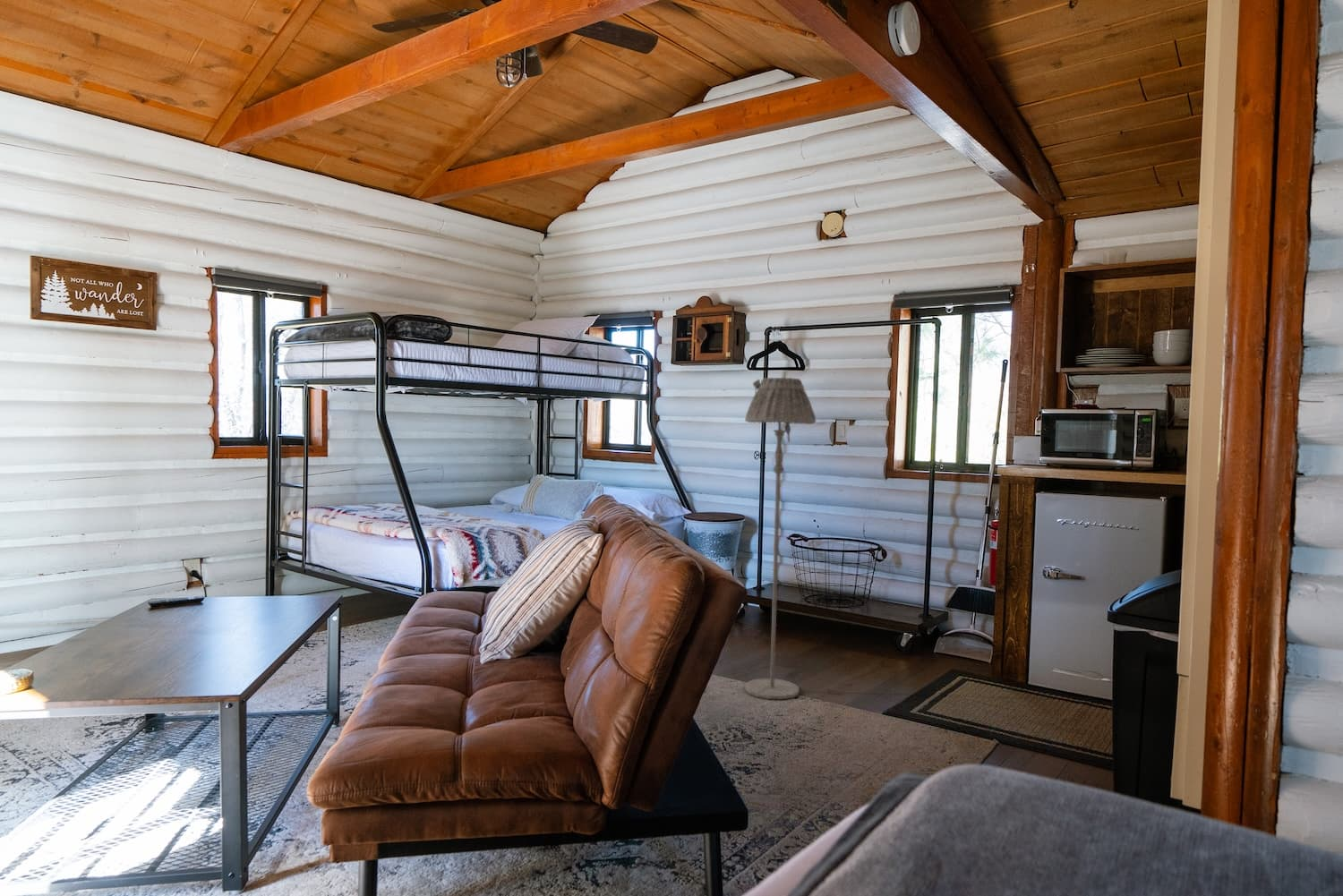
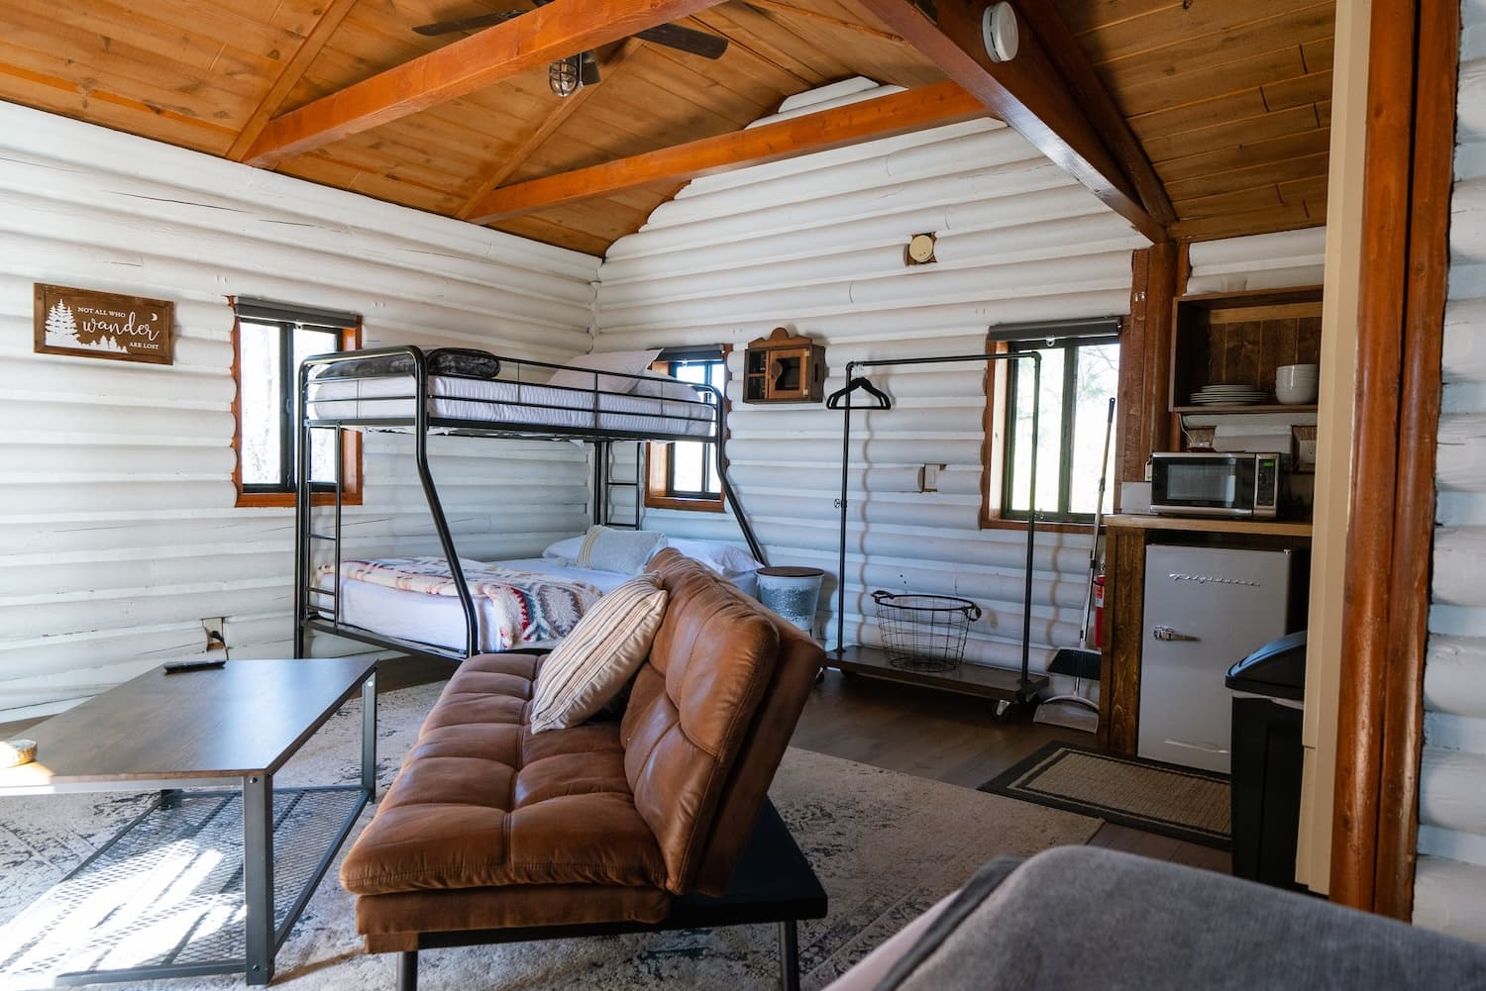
- floor lamp (776, 535)
